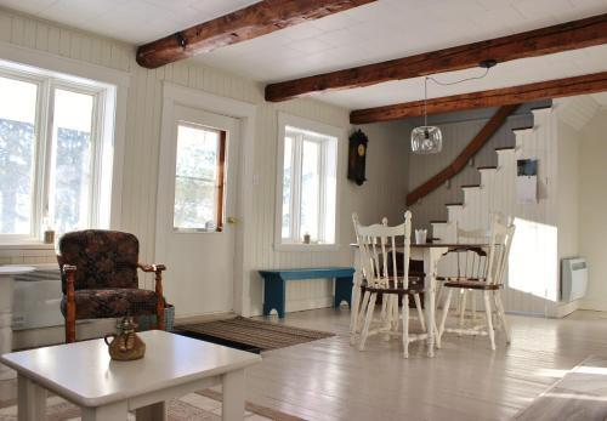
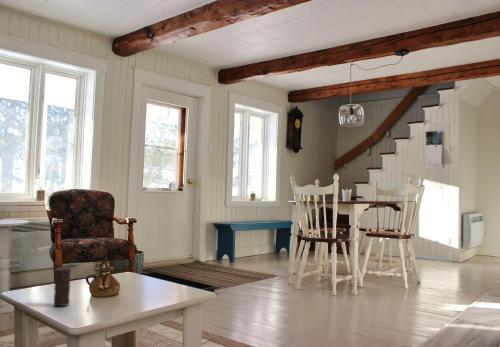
+ candle (62, 286)
